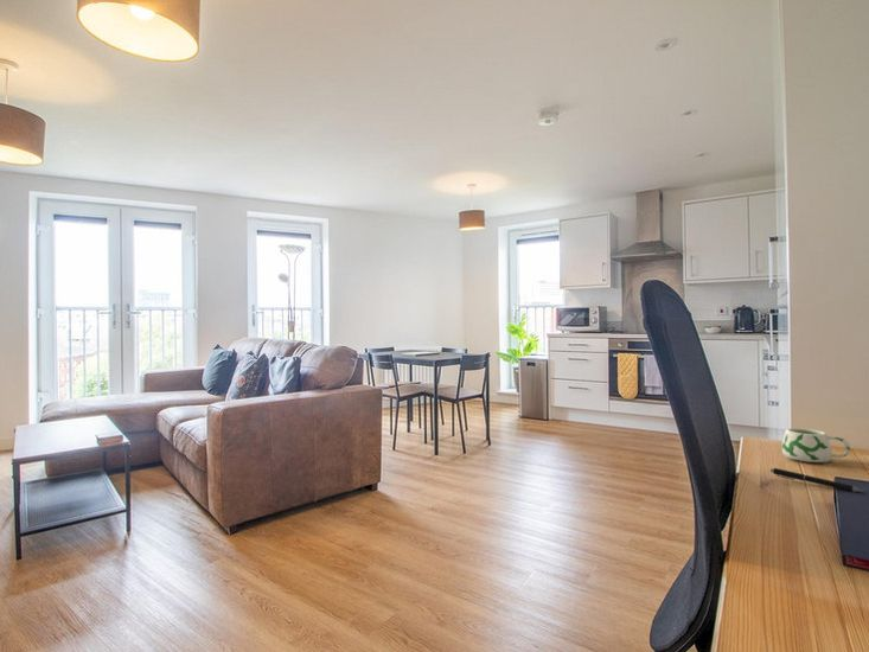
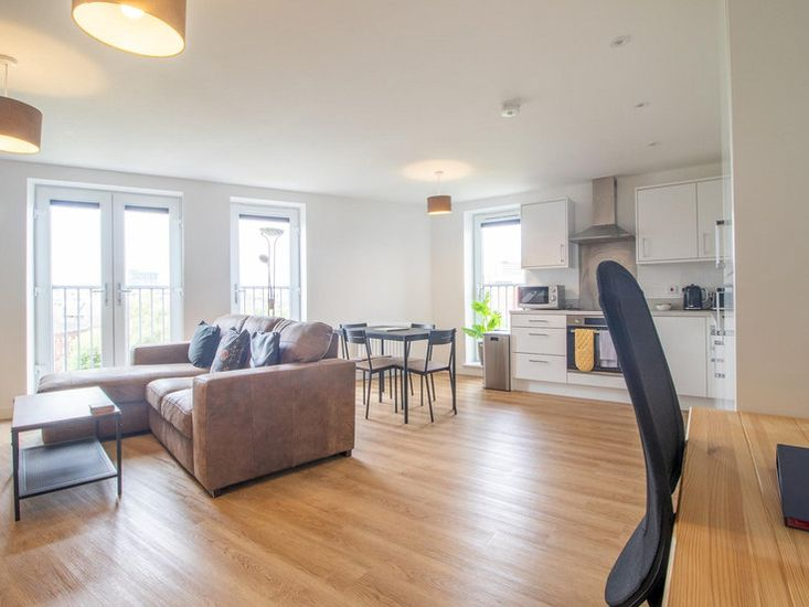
- mug (814, 446)
- pen (814, 479)
